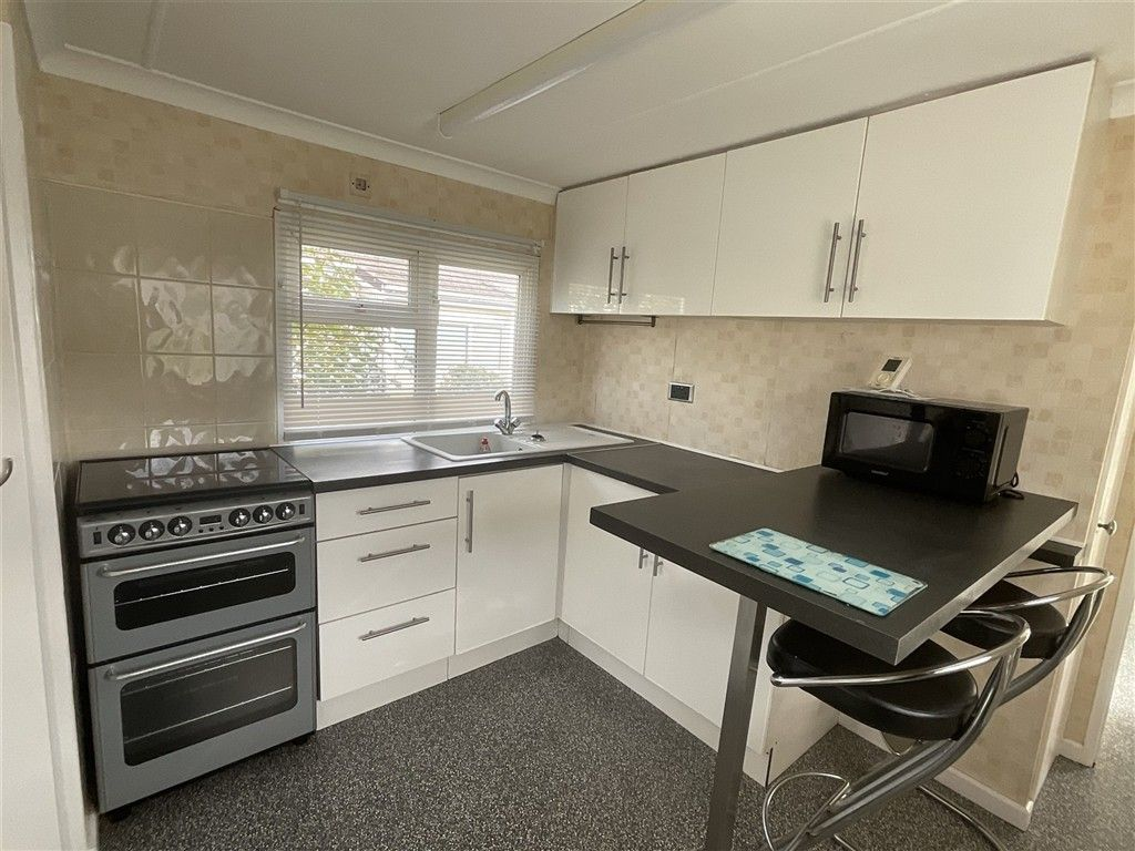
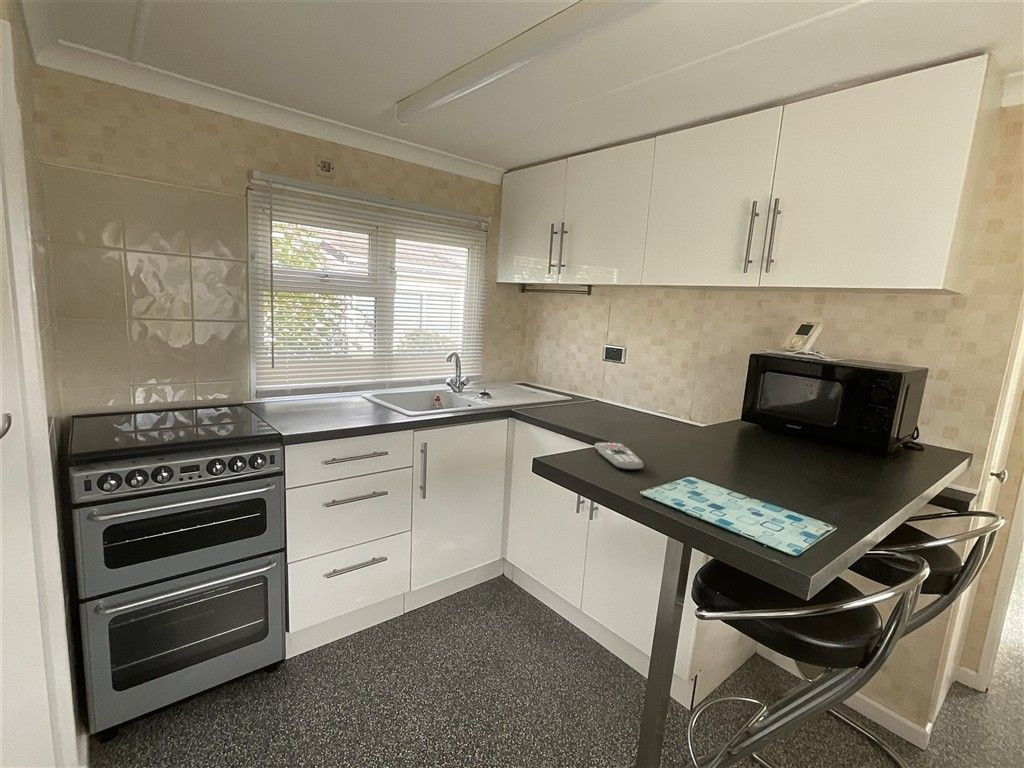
+ remote control (618, 455)
